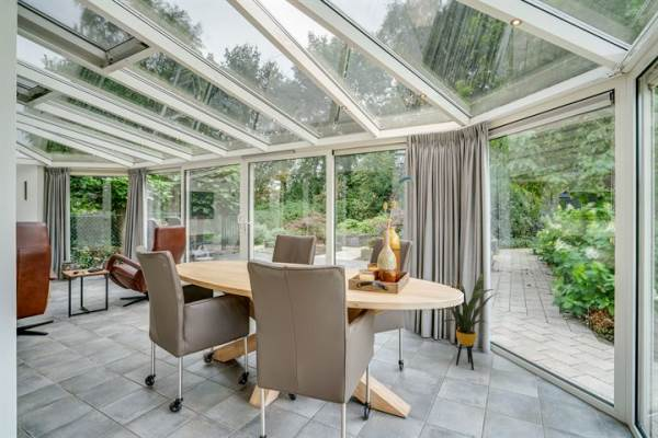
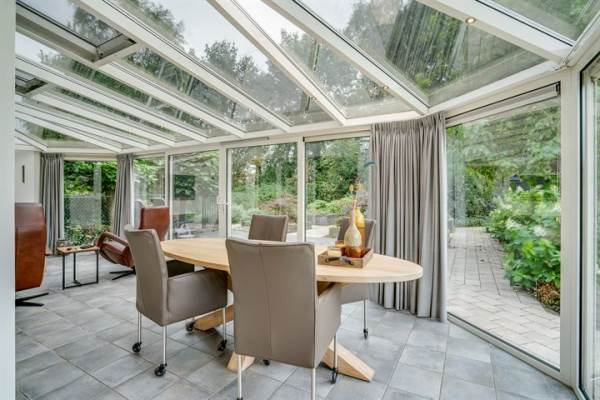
- house plant (472, 321)
